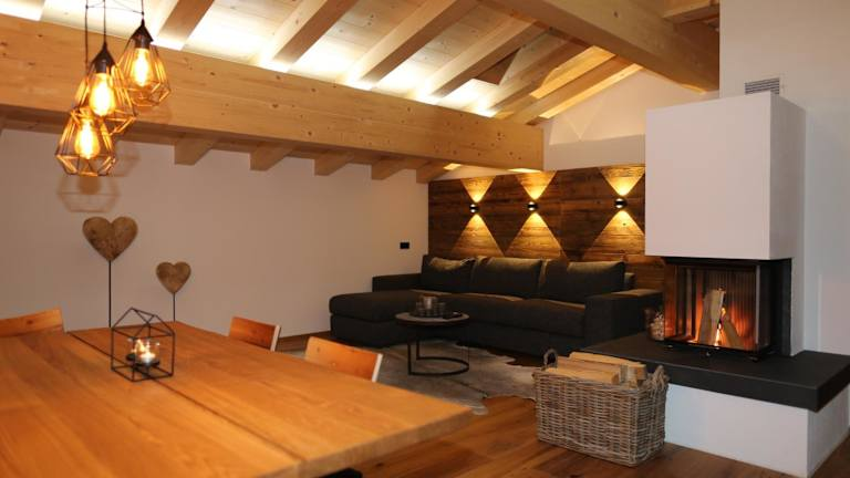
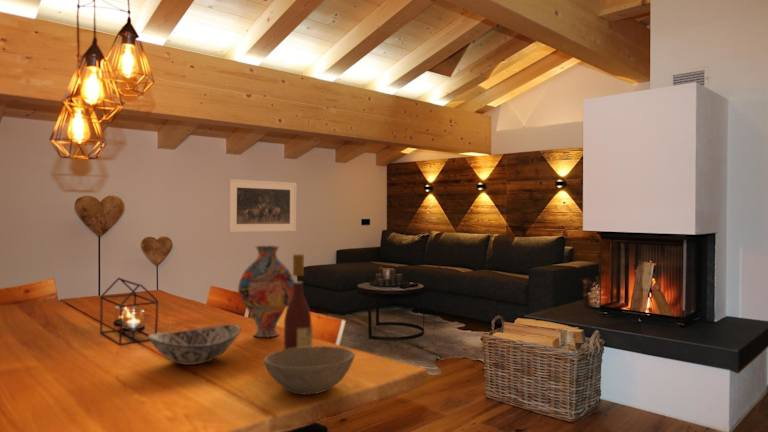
+ decorative bowl (195, 346)
+ bowl (309, 371)
+ vase (266, 290)
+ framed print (264, 206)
+ wine bottle (298, 307)
